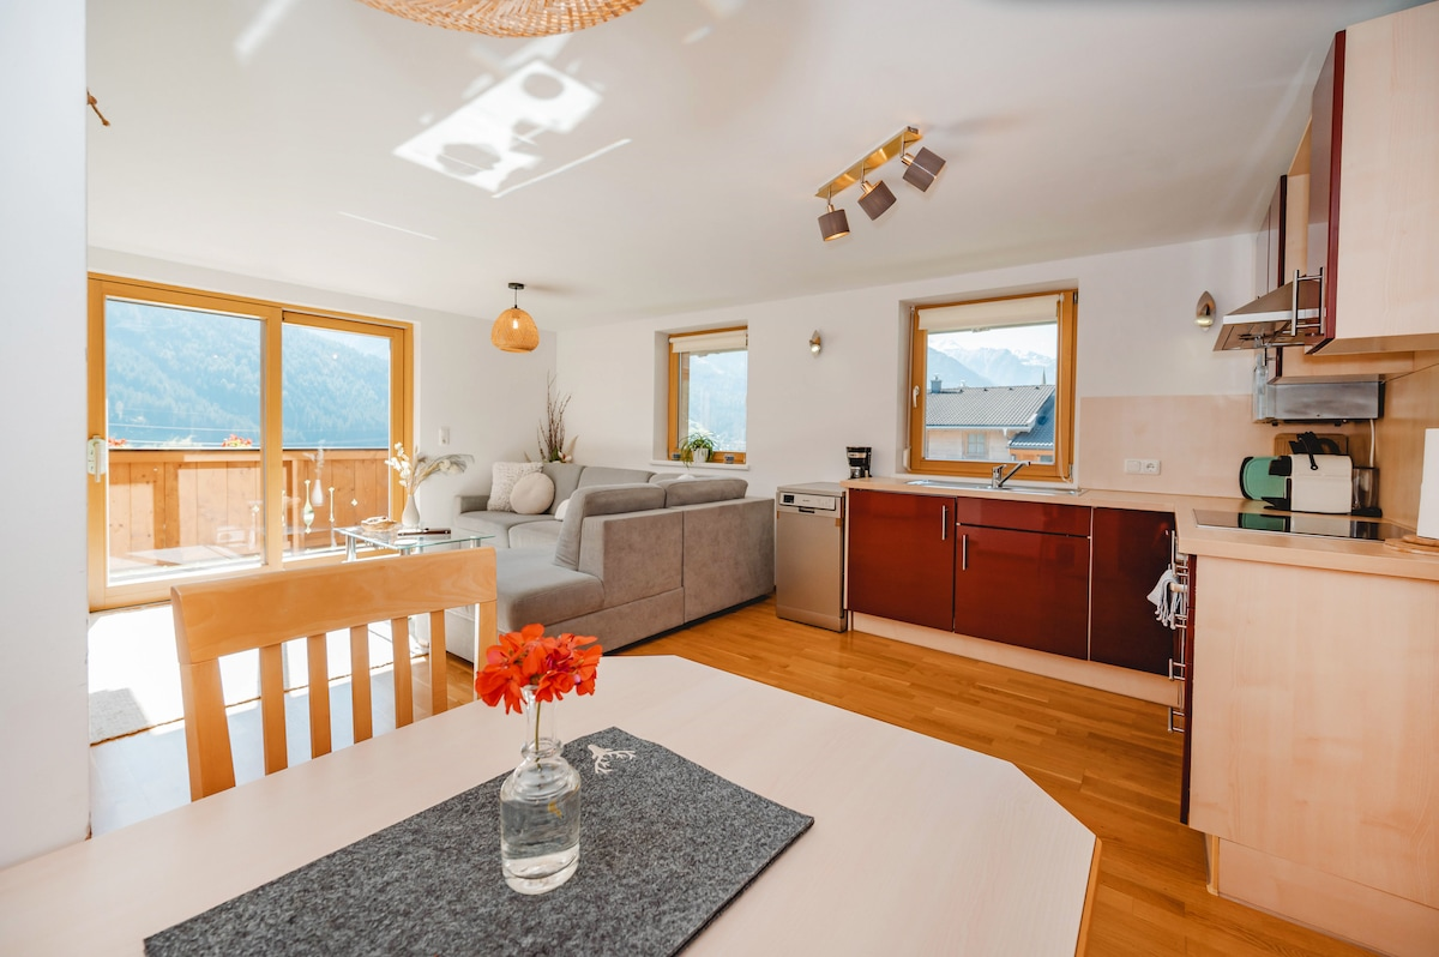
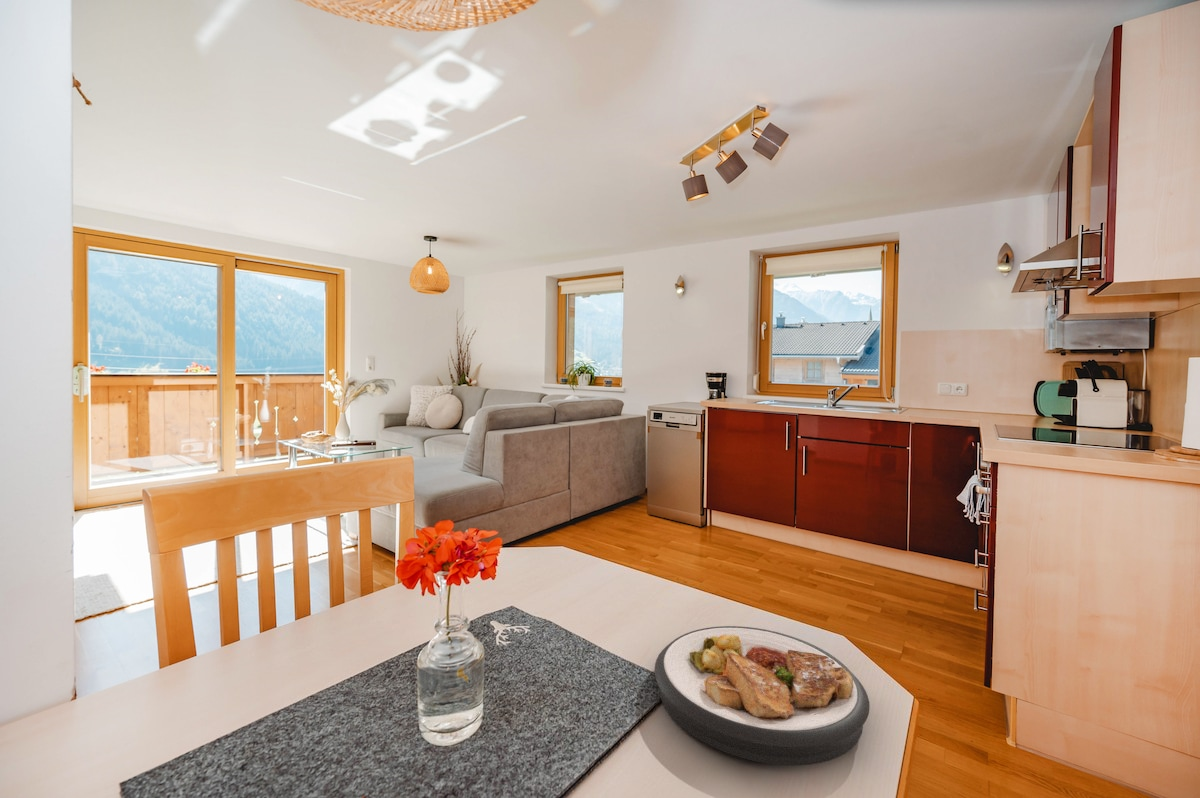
+ plate (755, 674)
